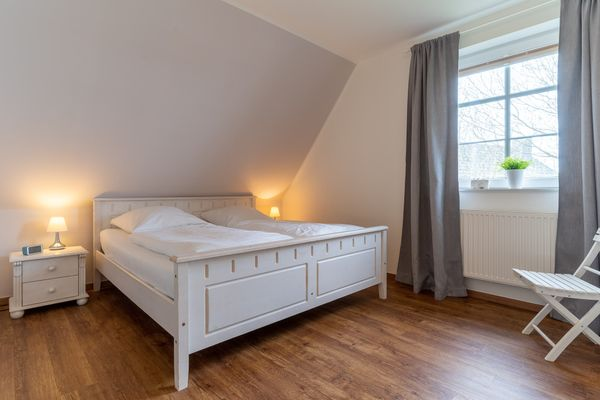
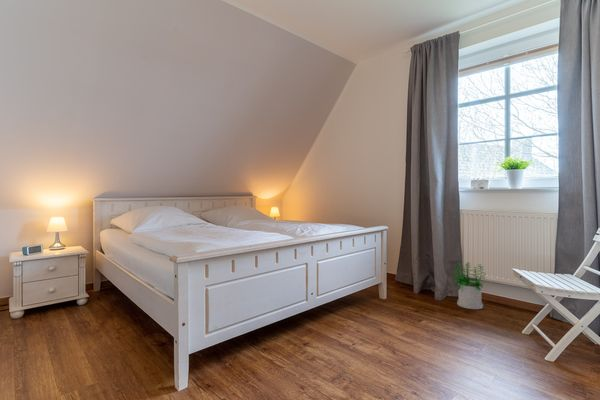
+ potted plant (467, 283)
